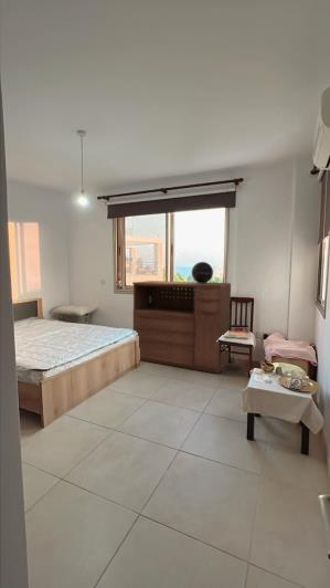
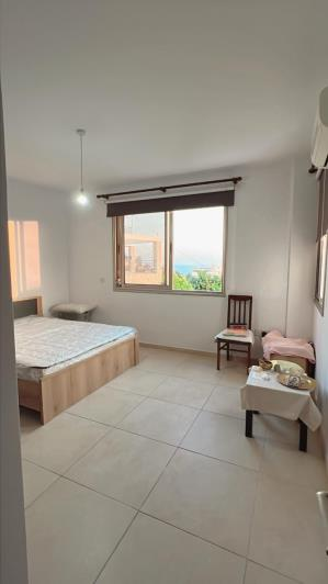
- dresser (180, 322)
- decorative globe (202, 272)
